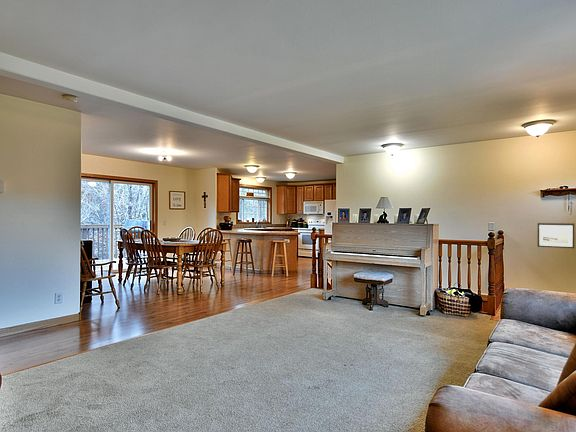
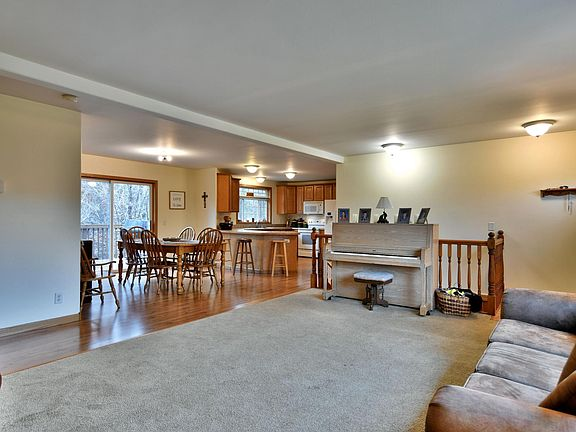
- wall art (555, 235)
